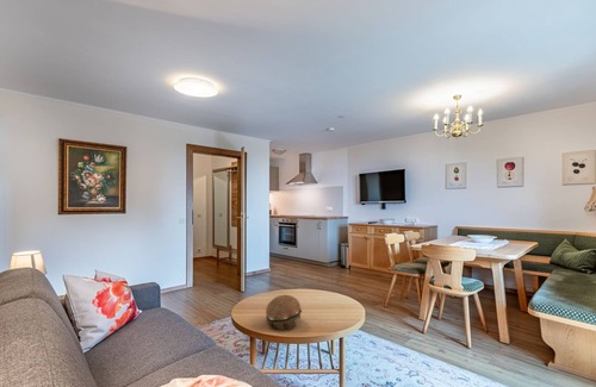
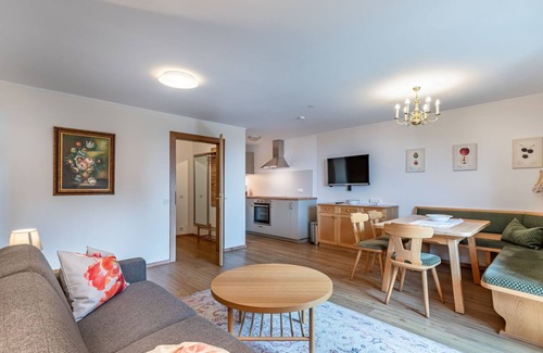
- decorative bowl (284, 308)
